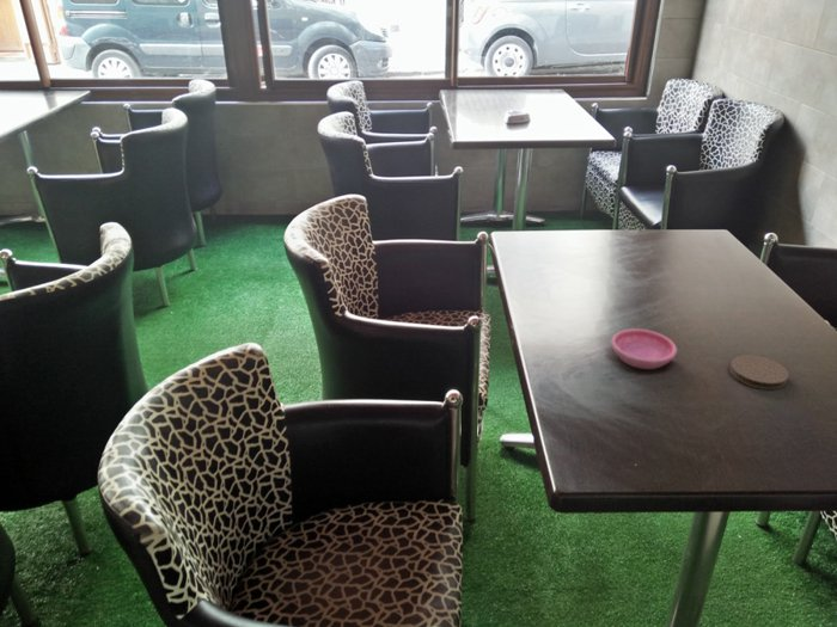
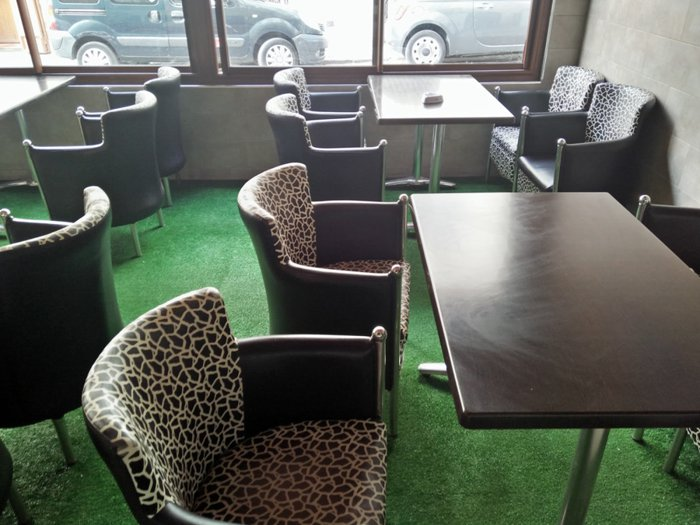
- saucer (642, 350)
- coaster (758, 371)
